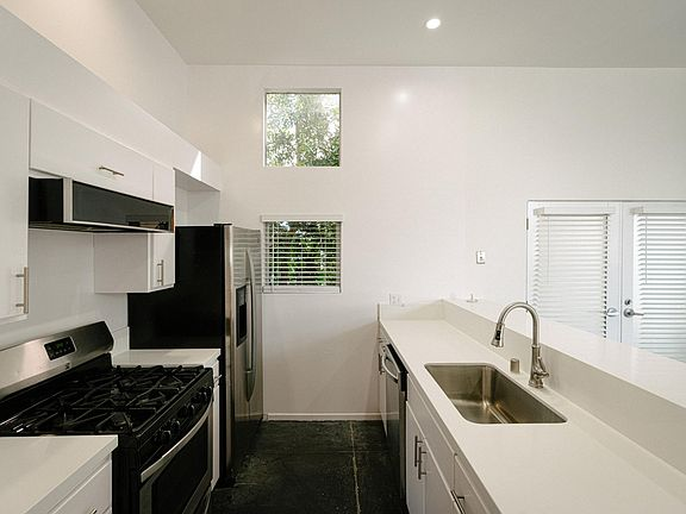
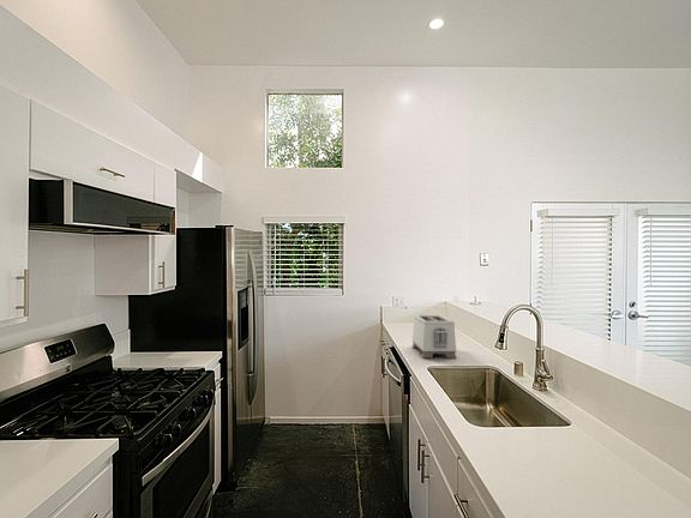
+ toaster (433, 335)
